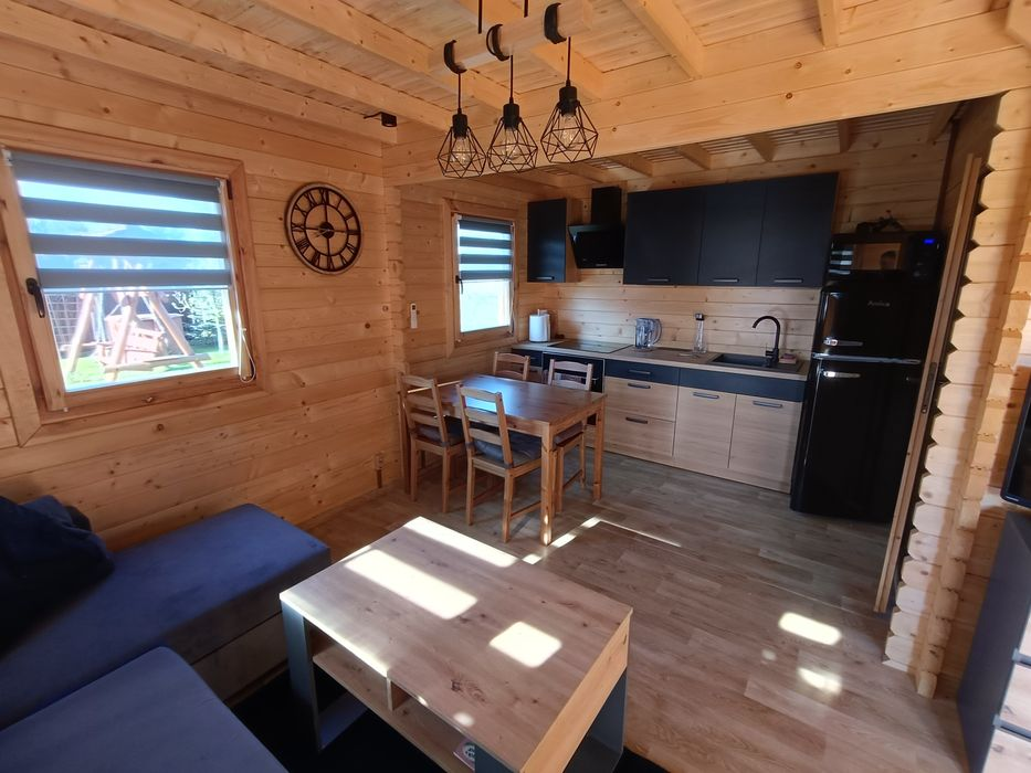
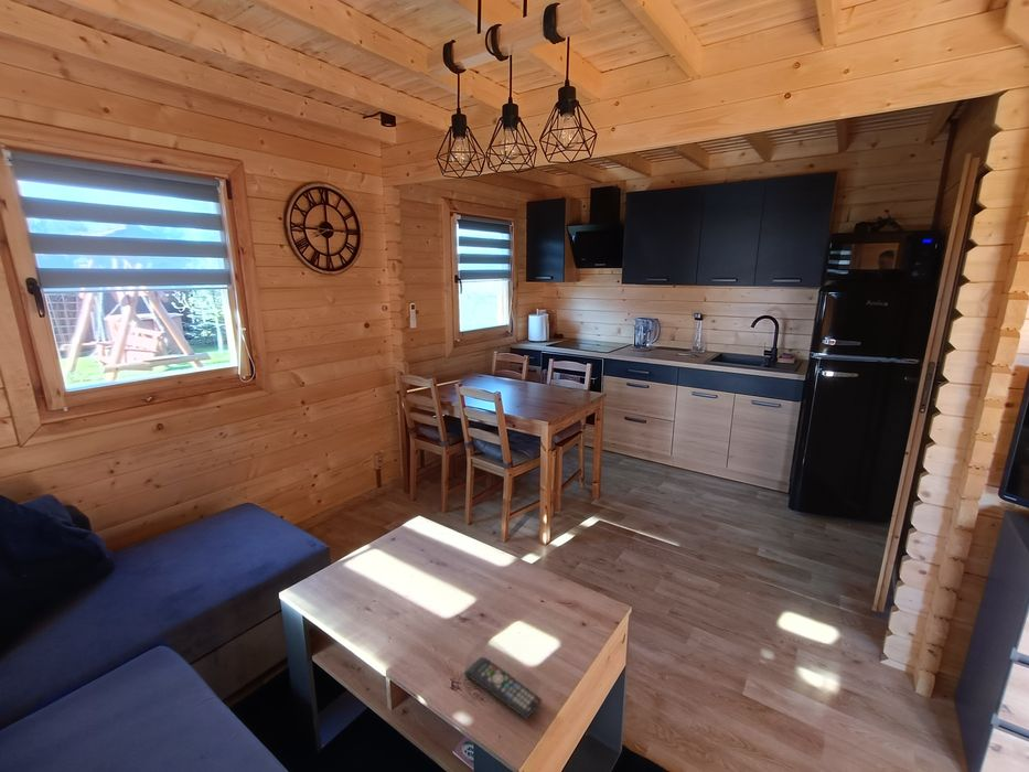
+ remote control (501, 685)
